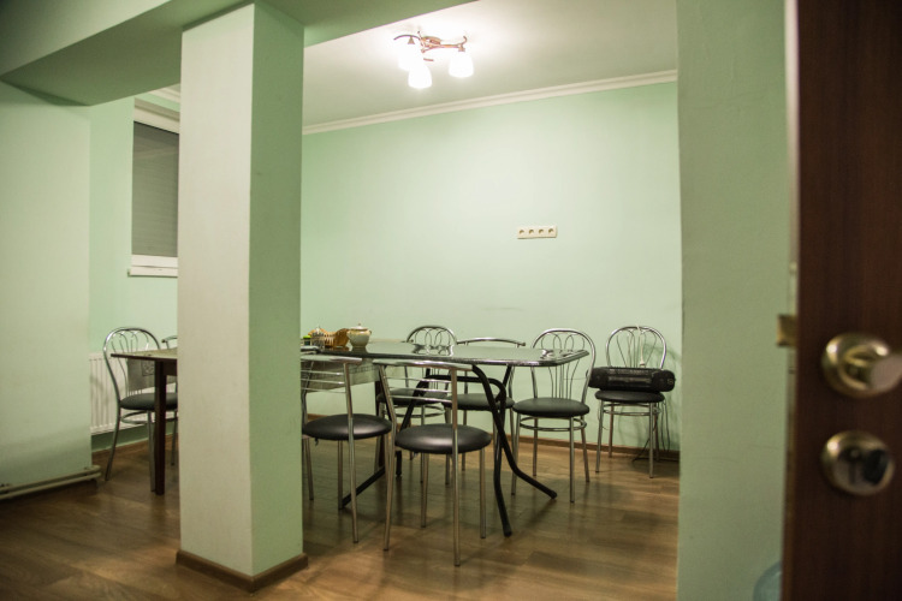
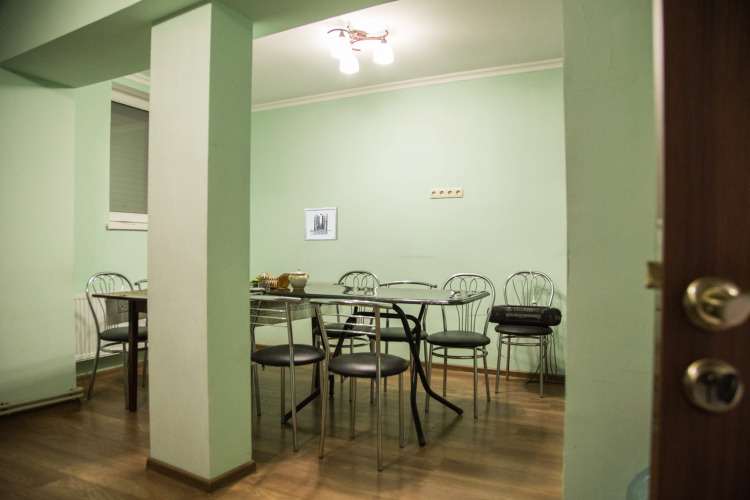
+ wall art (320, 224)
